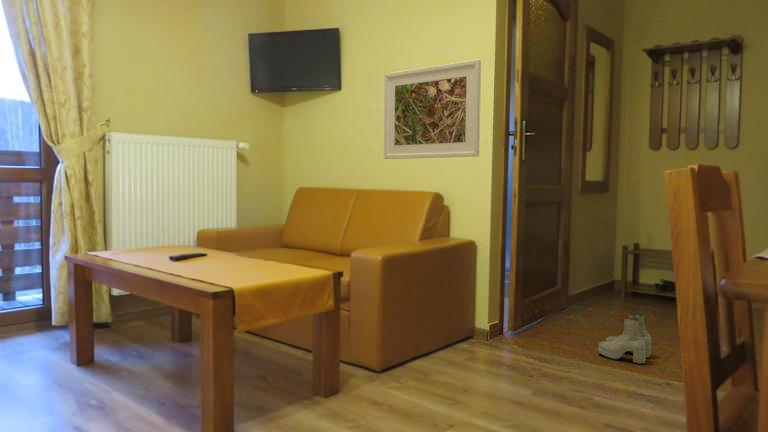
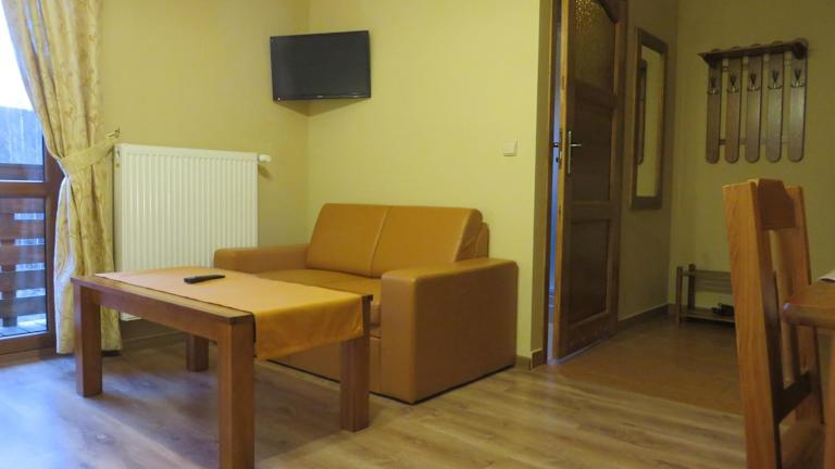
- boots (625, 335)
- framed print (429, 112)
